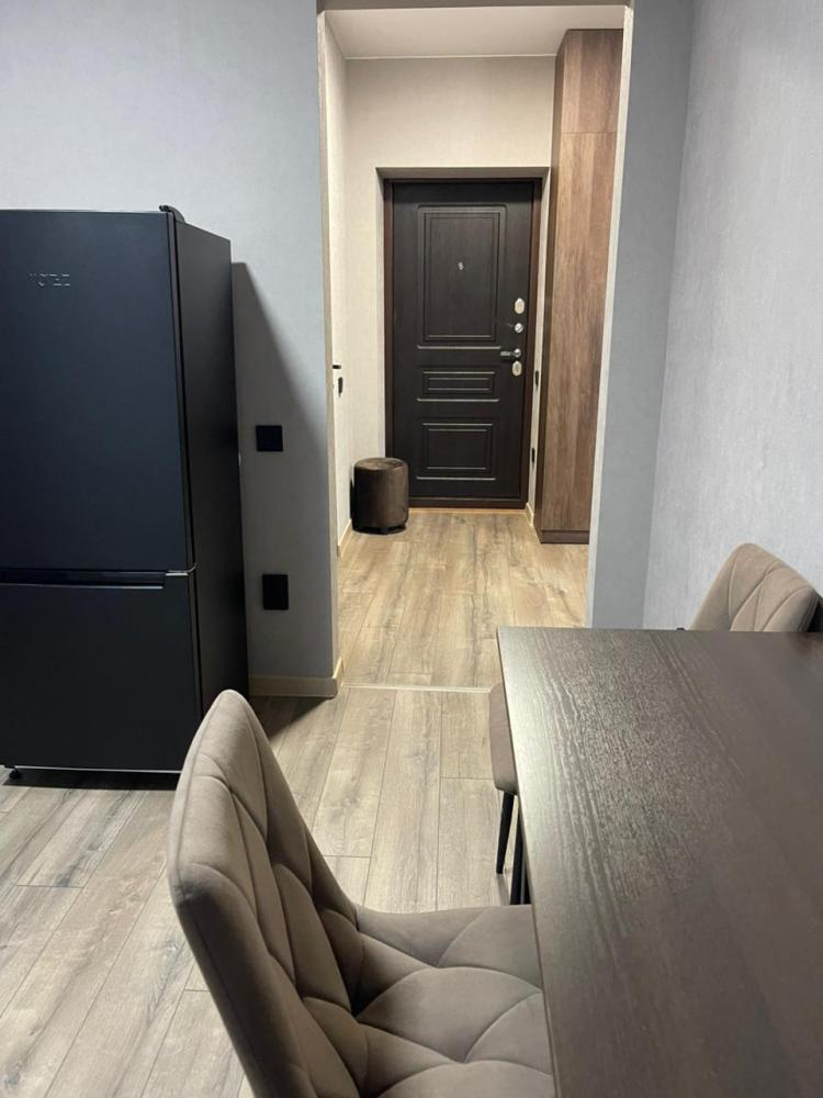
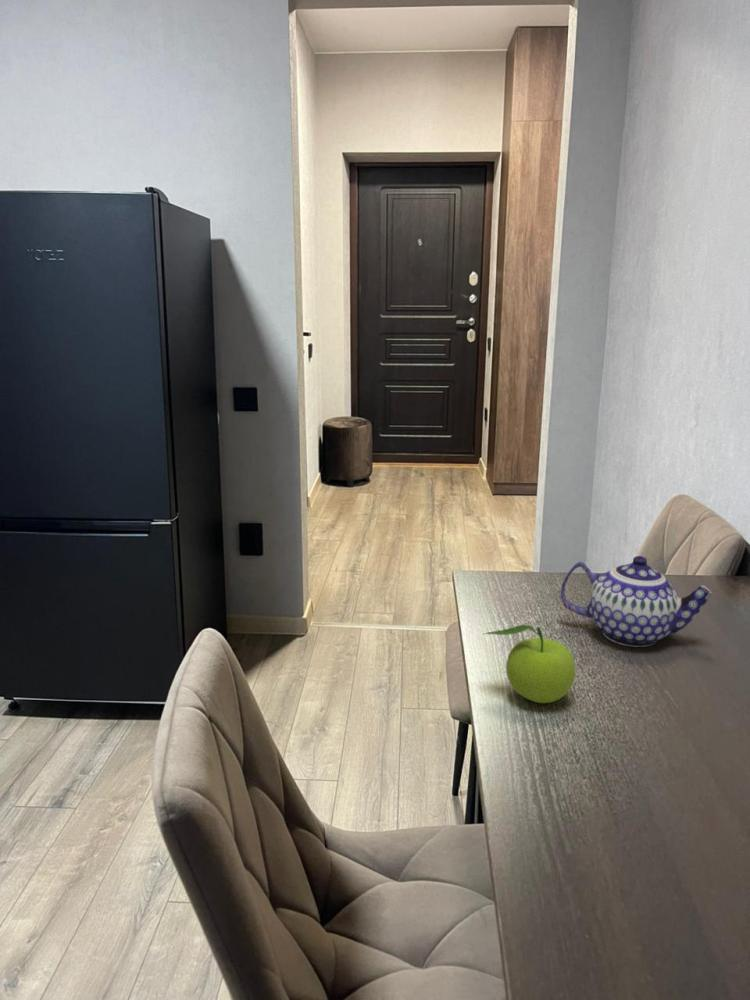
+ fruit (527, 660)
+ teapot (632, 595)
